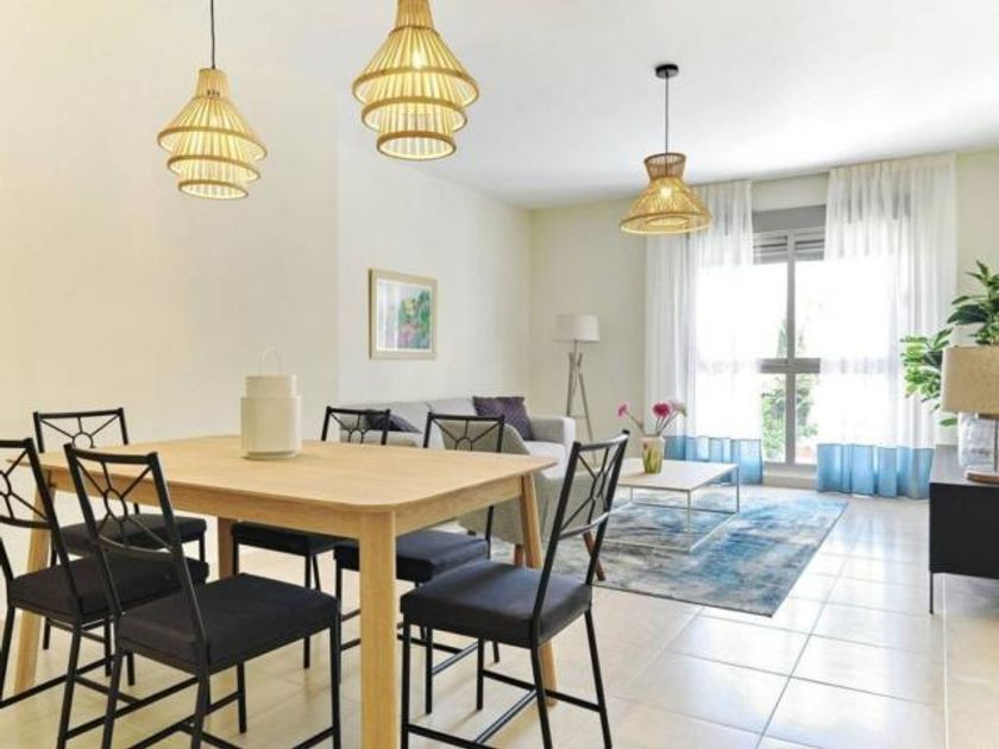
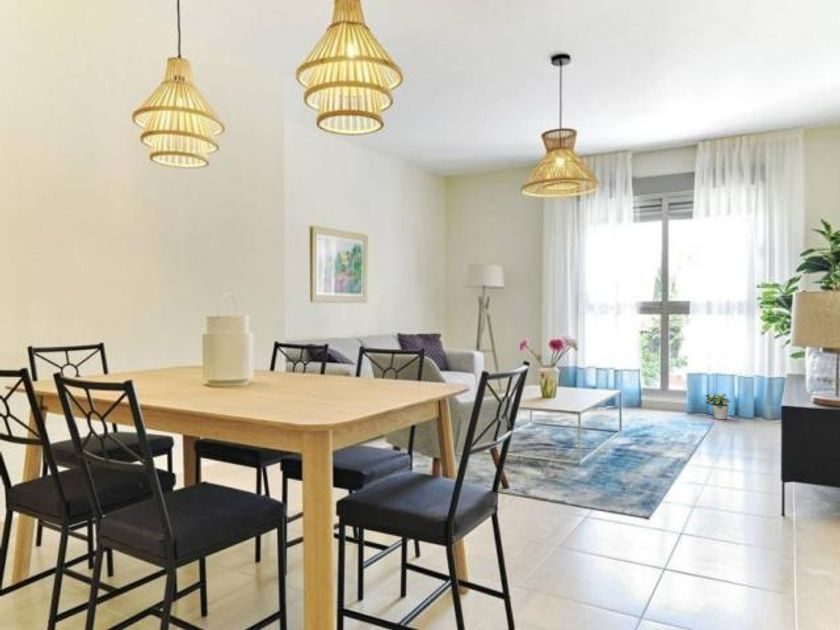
+ potted plant (716, 405)
